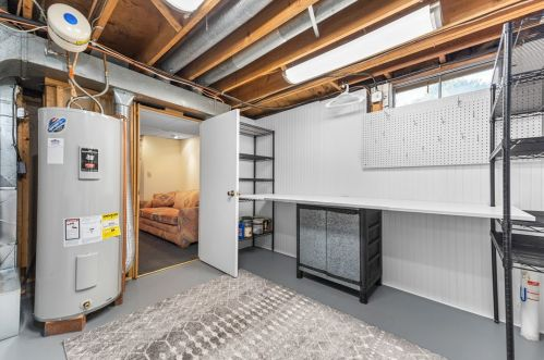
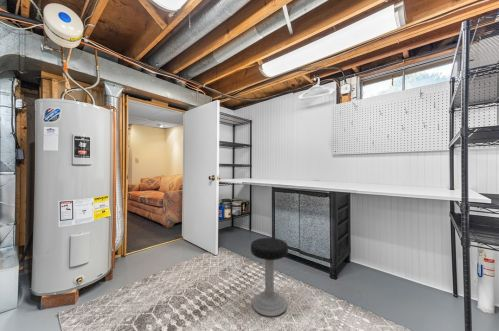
+ stool (269, 273)
